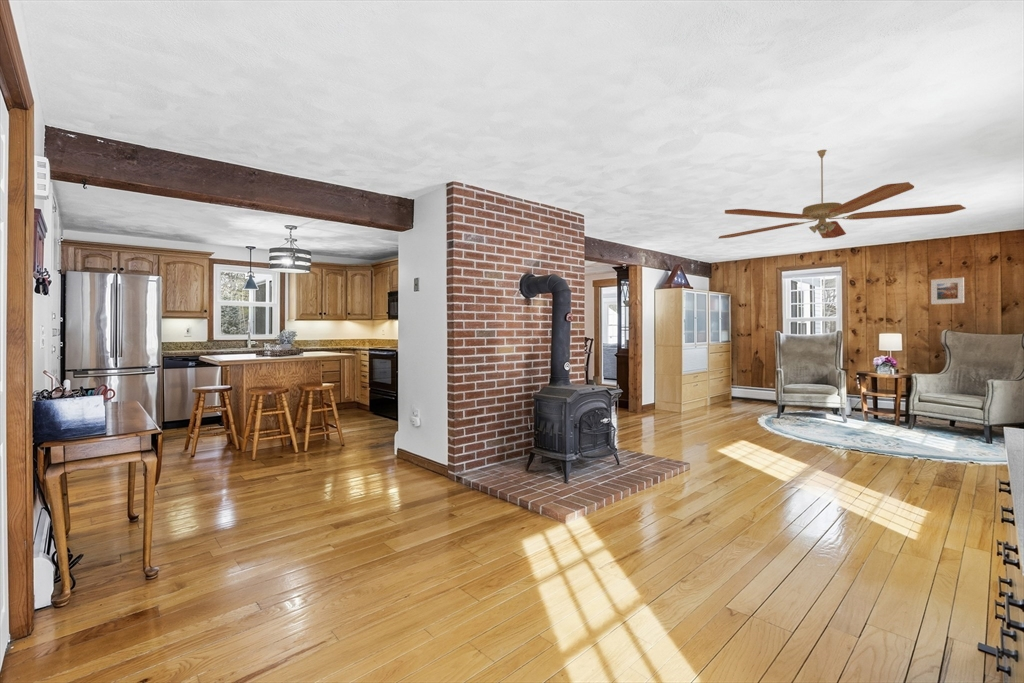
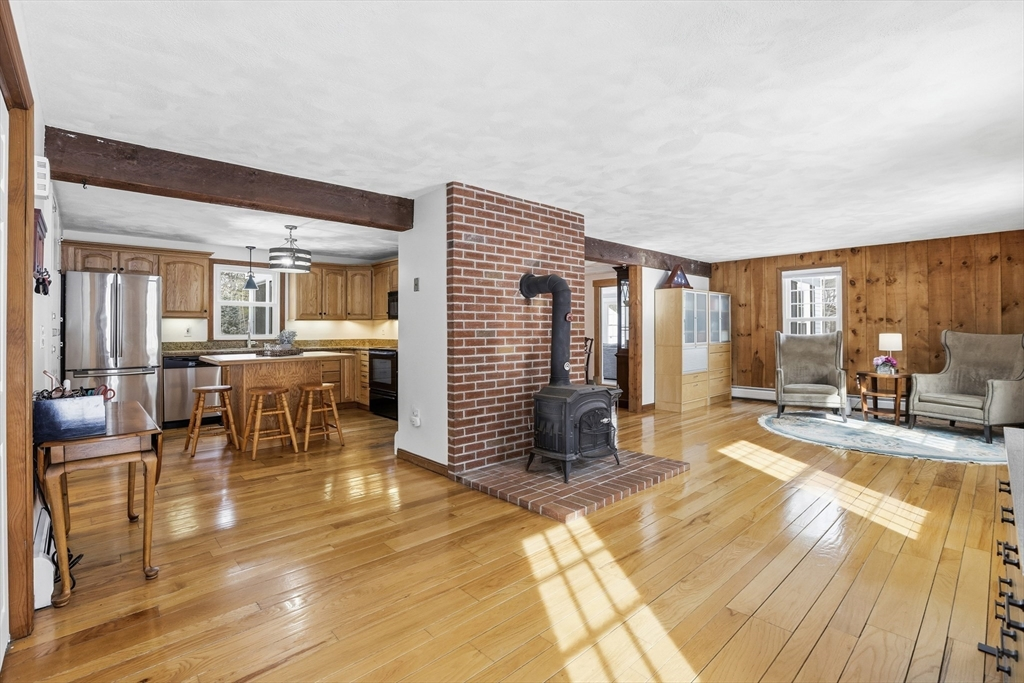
- ceiling fan (822, 192)
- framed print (947, 291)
